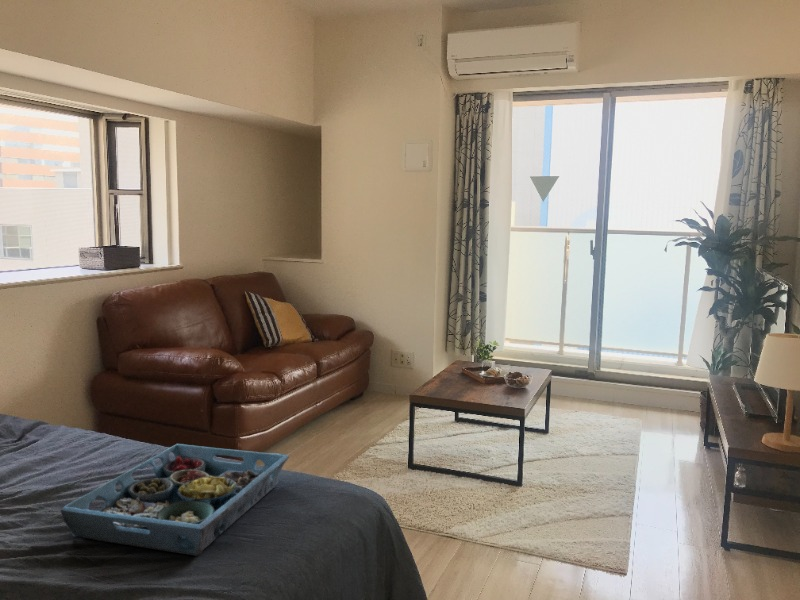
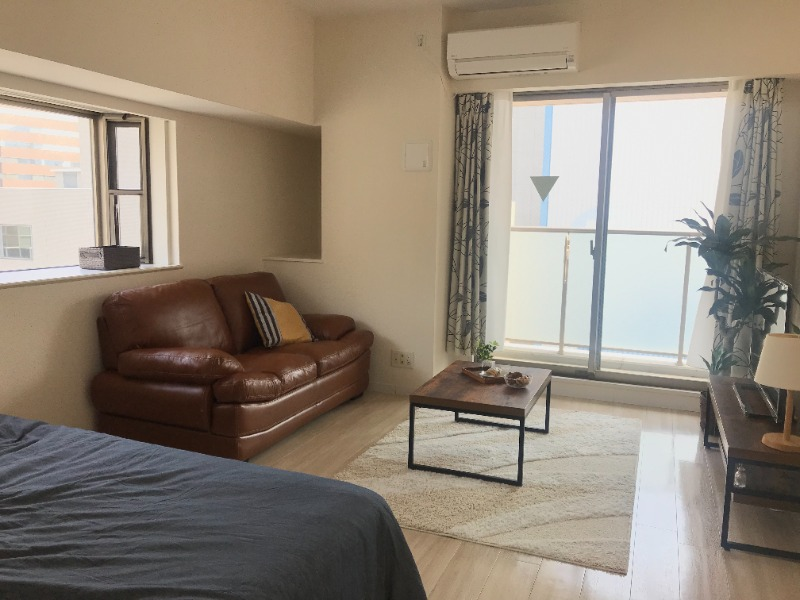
- serving tray (188, 490)
